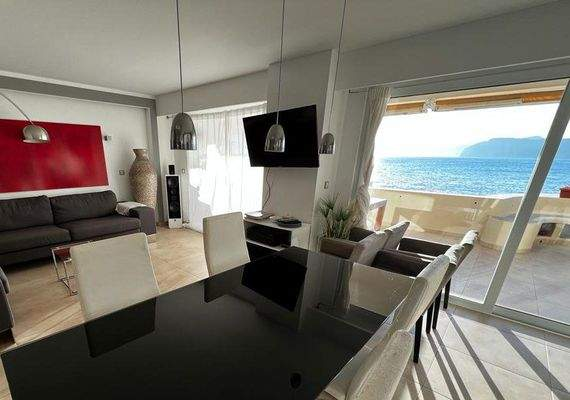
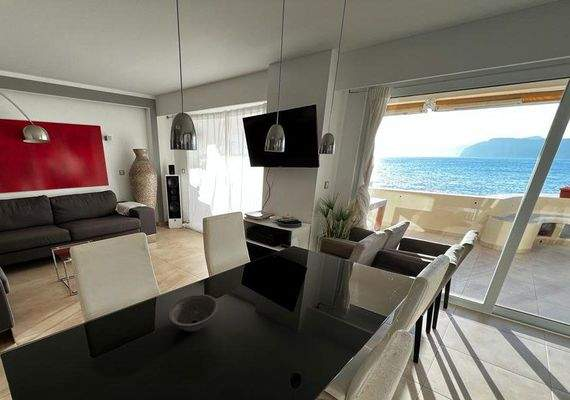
+ decorative bowl (194, 316)
